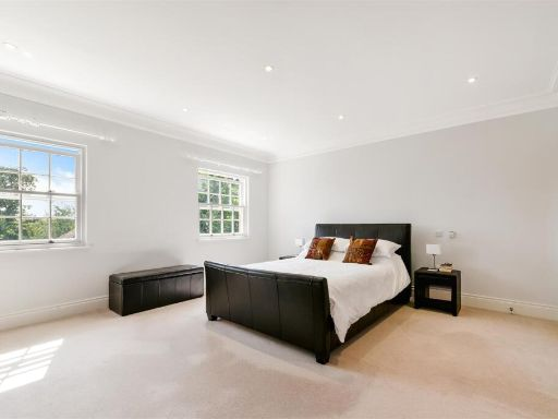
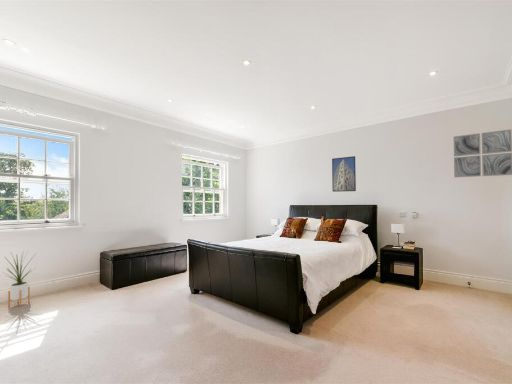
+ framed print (343, 174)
+ wall art (480, 155)
+ house plant (19, 277)
